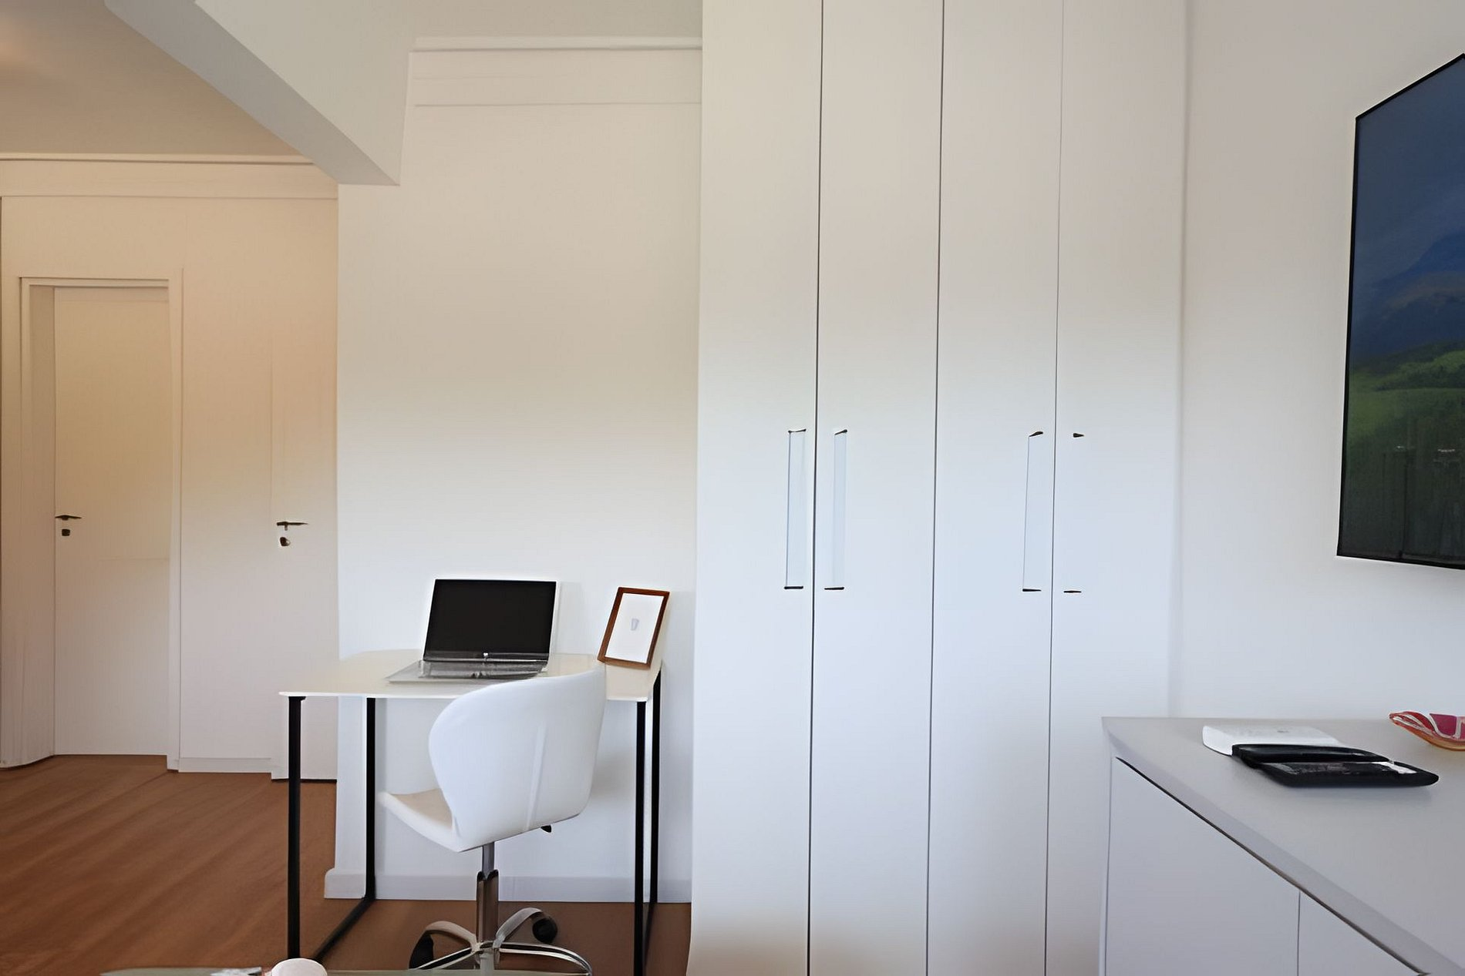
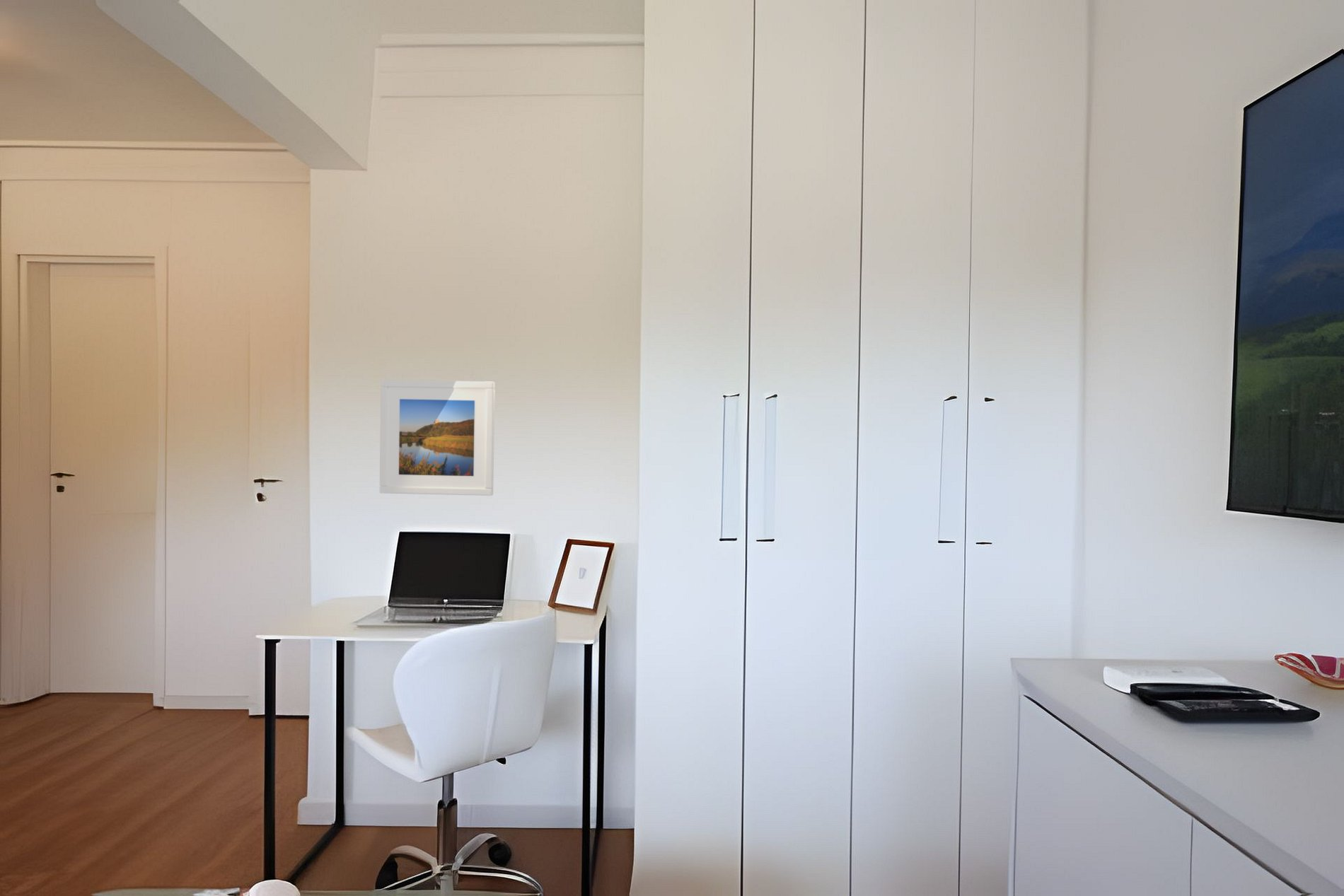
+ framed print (437, 437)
